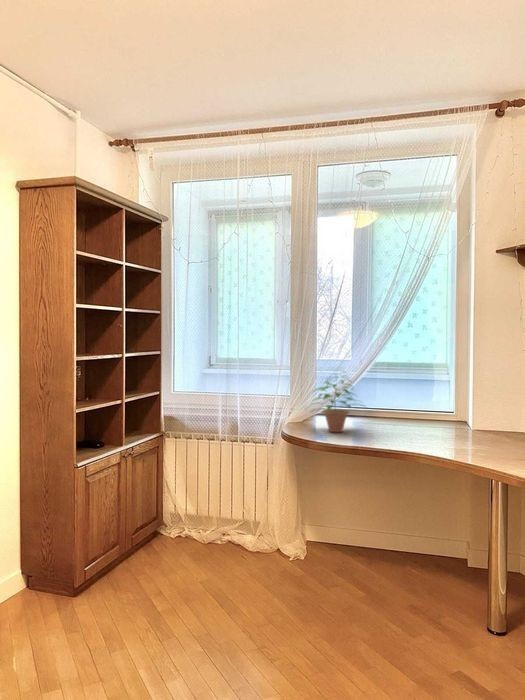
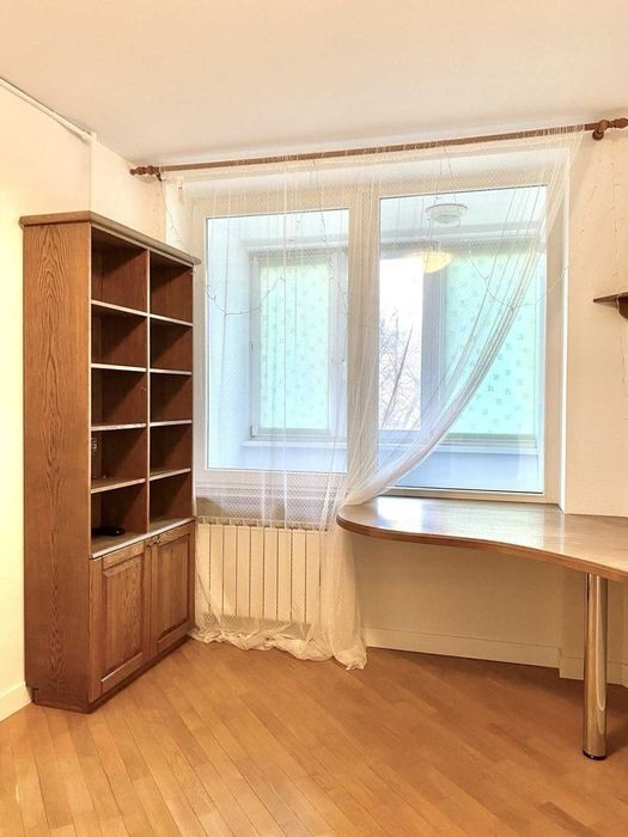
- potted plant (334, 401)
